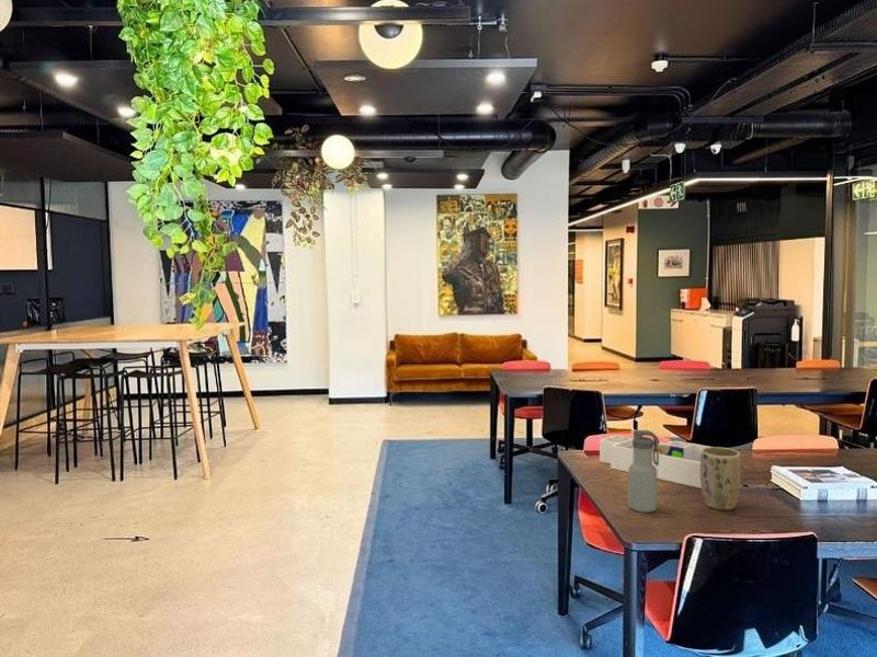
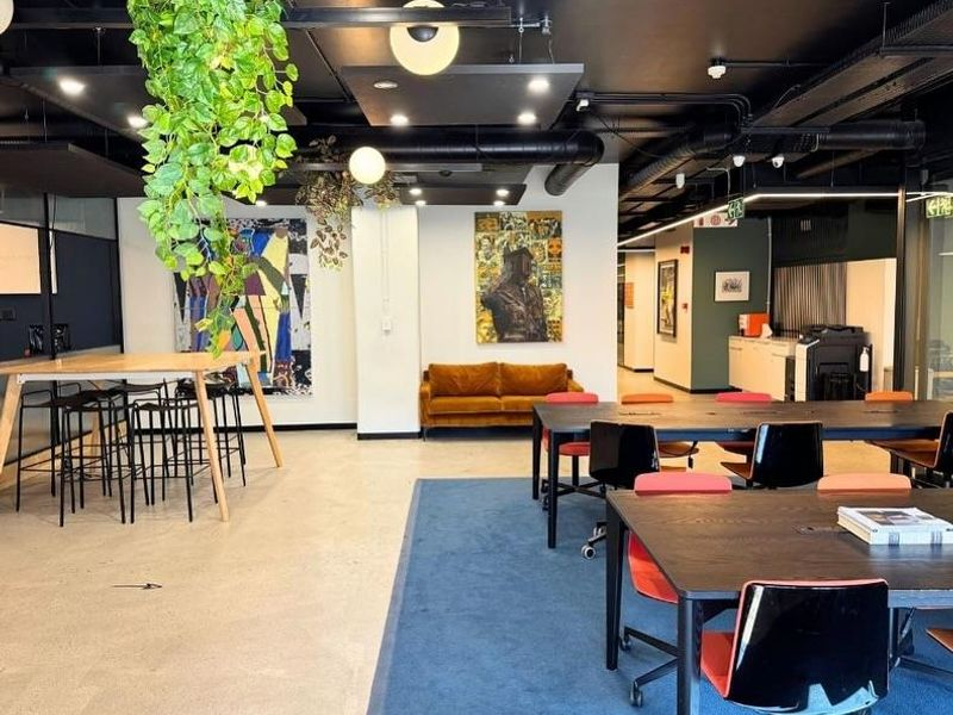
- water bottle (642, 470)
- plant pot (719, 479)
- desk organizer (659, 457)
